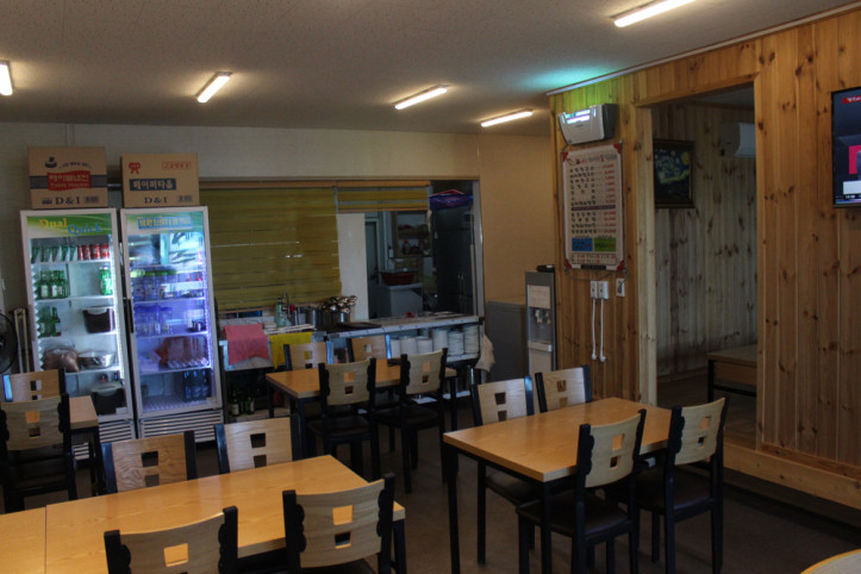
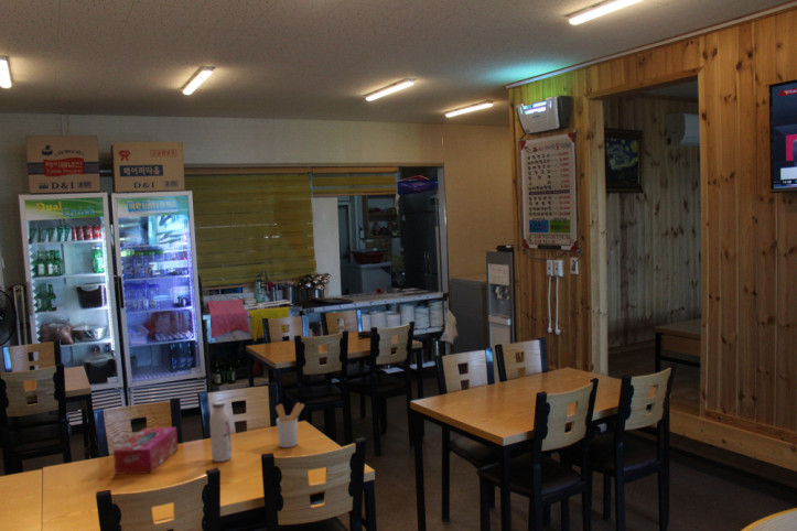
+ water bottle (219, 430)
+ utensil holder (291, 423)
+ tissue box (147, 449)
